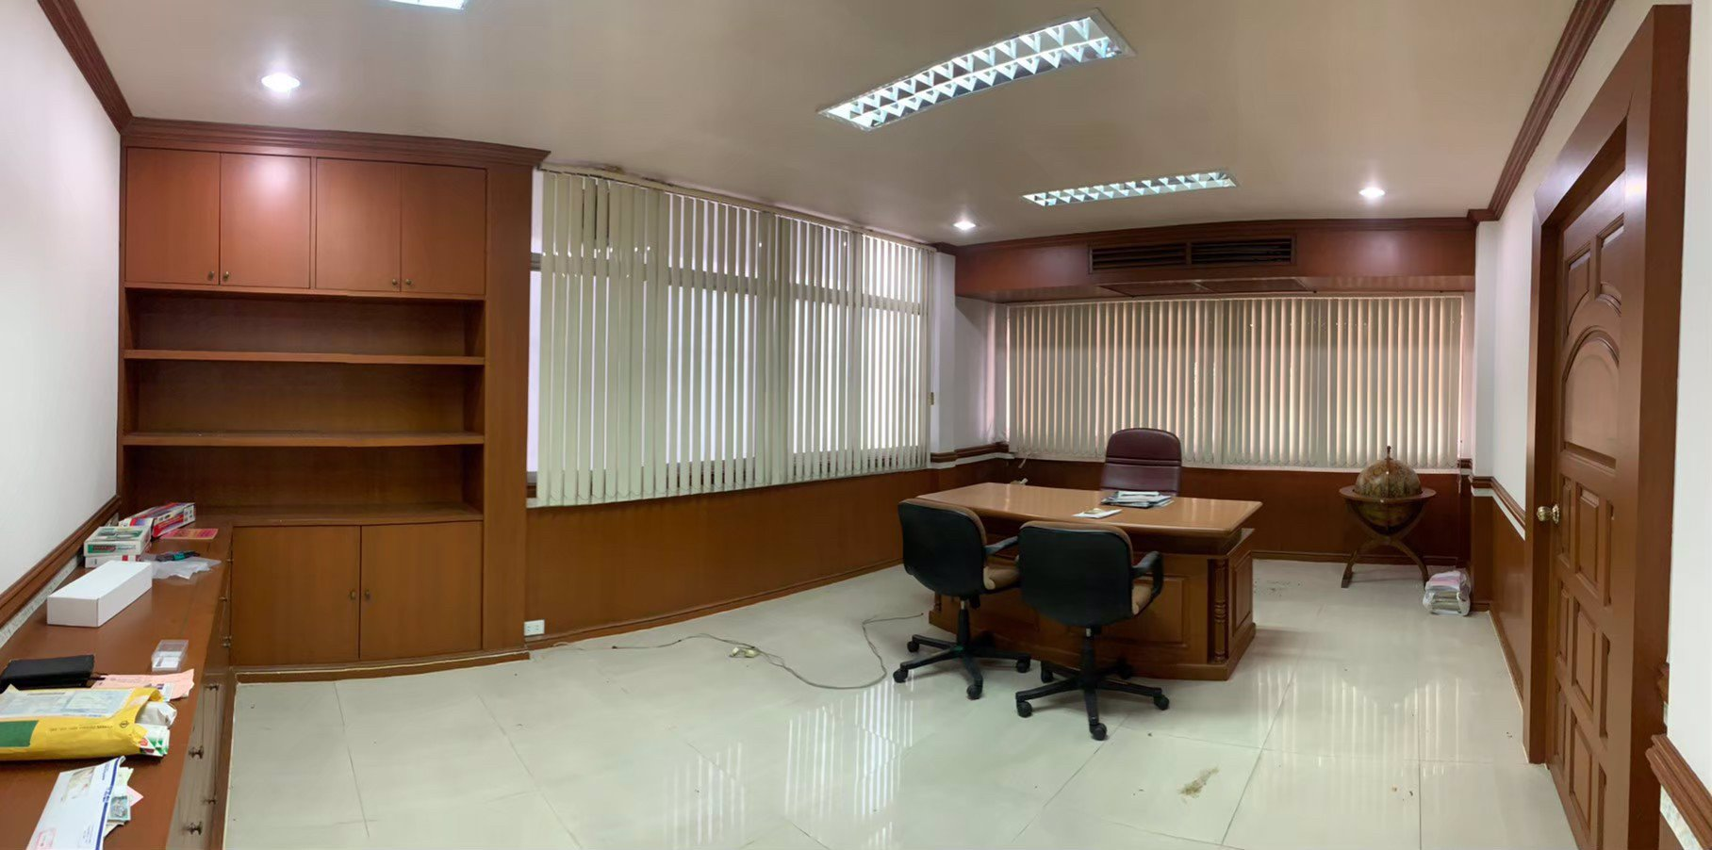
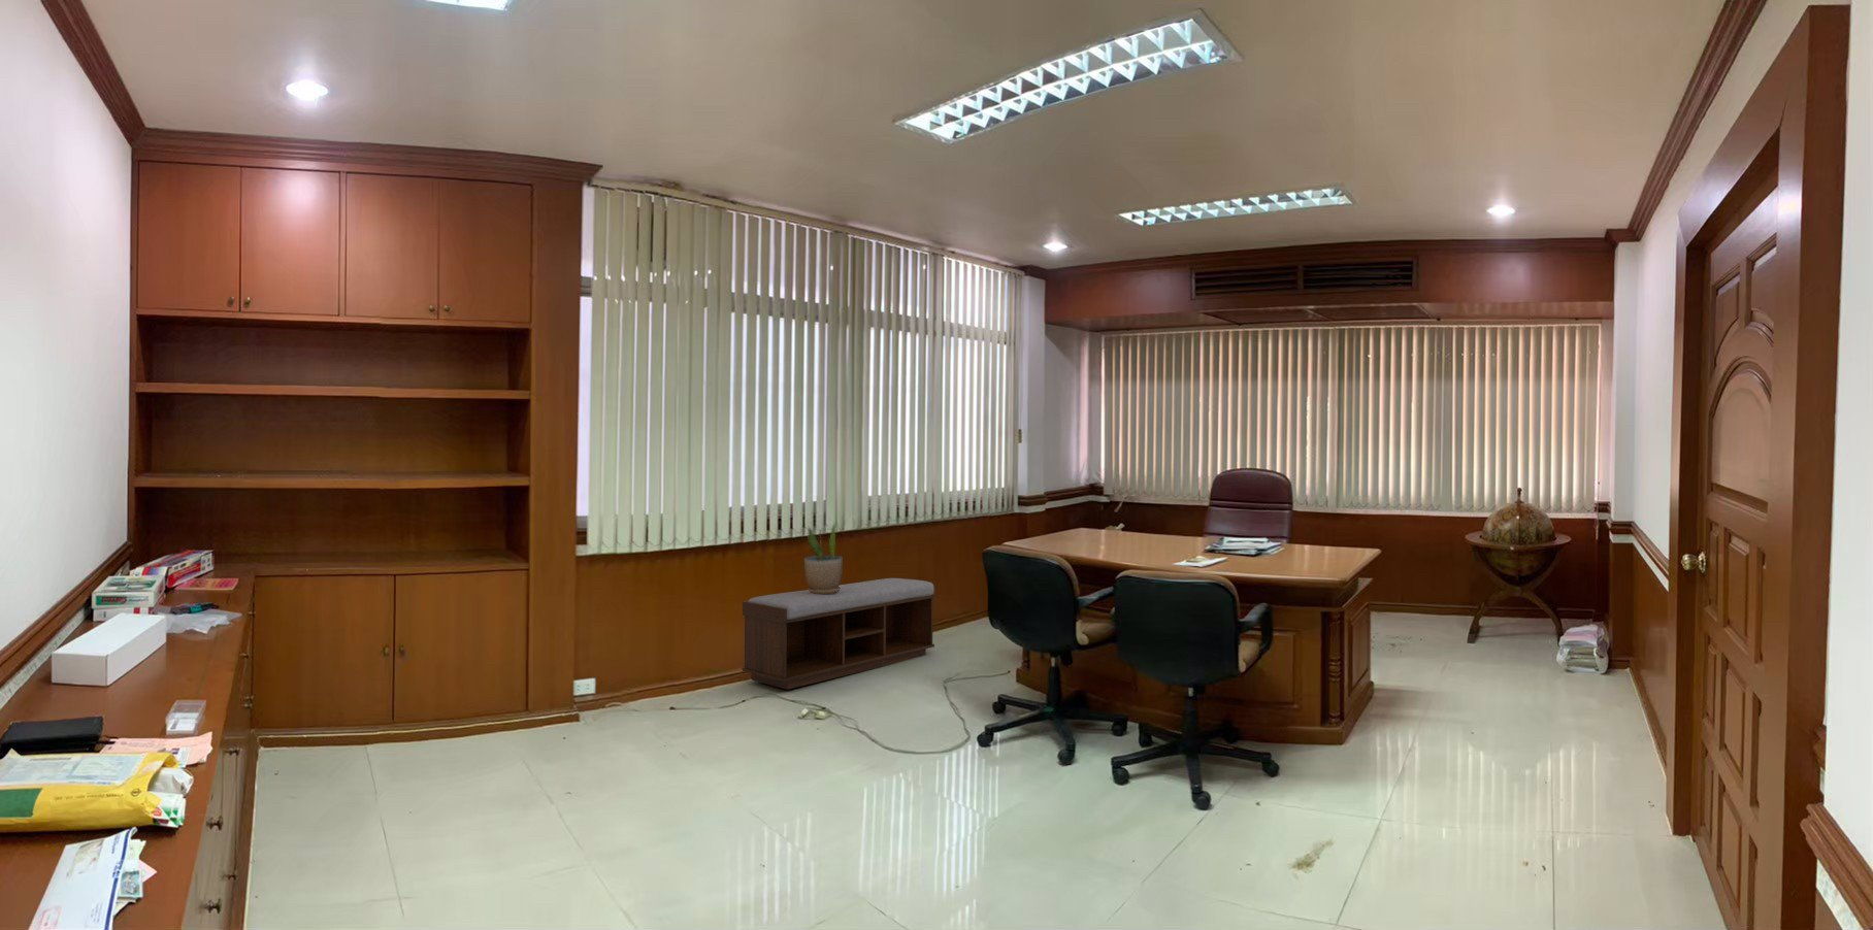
+ potted plant (823, 556)
+ bench (845, 627)
